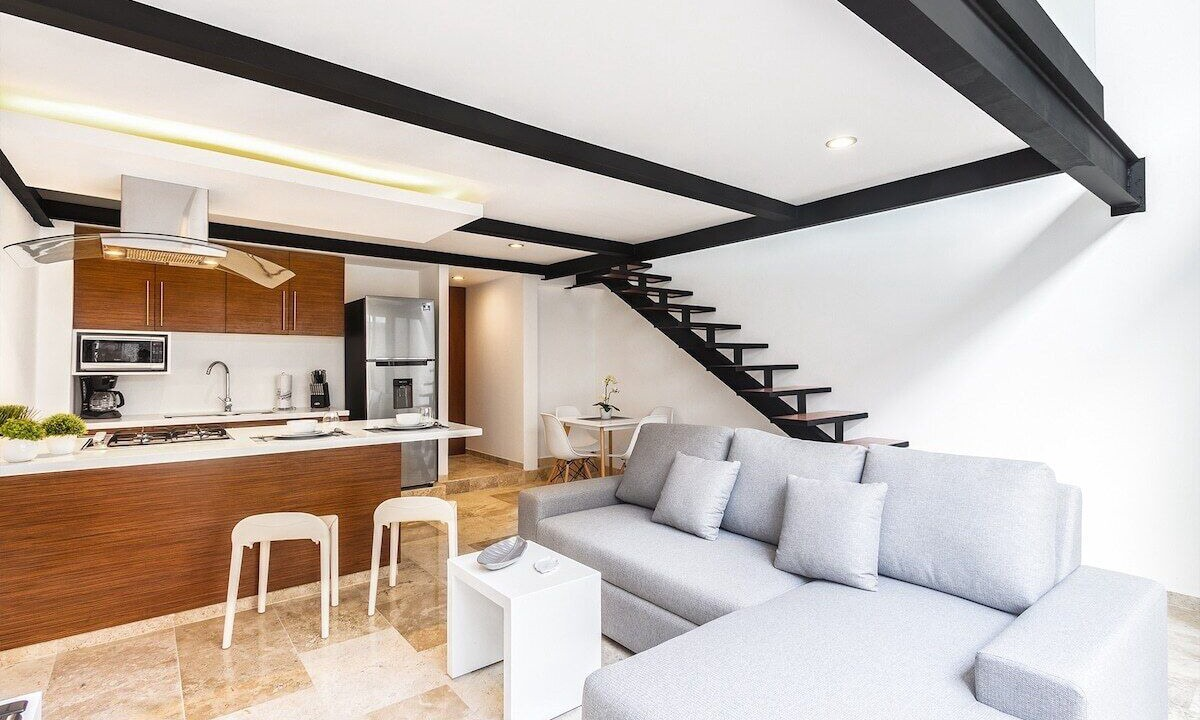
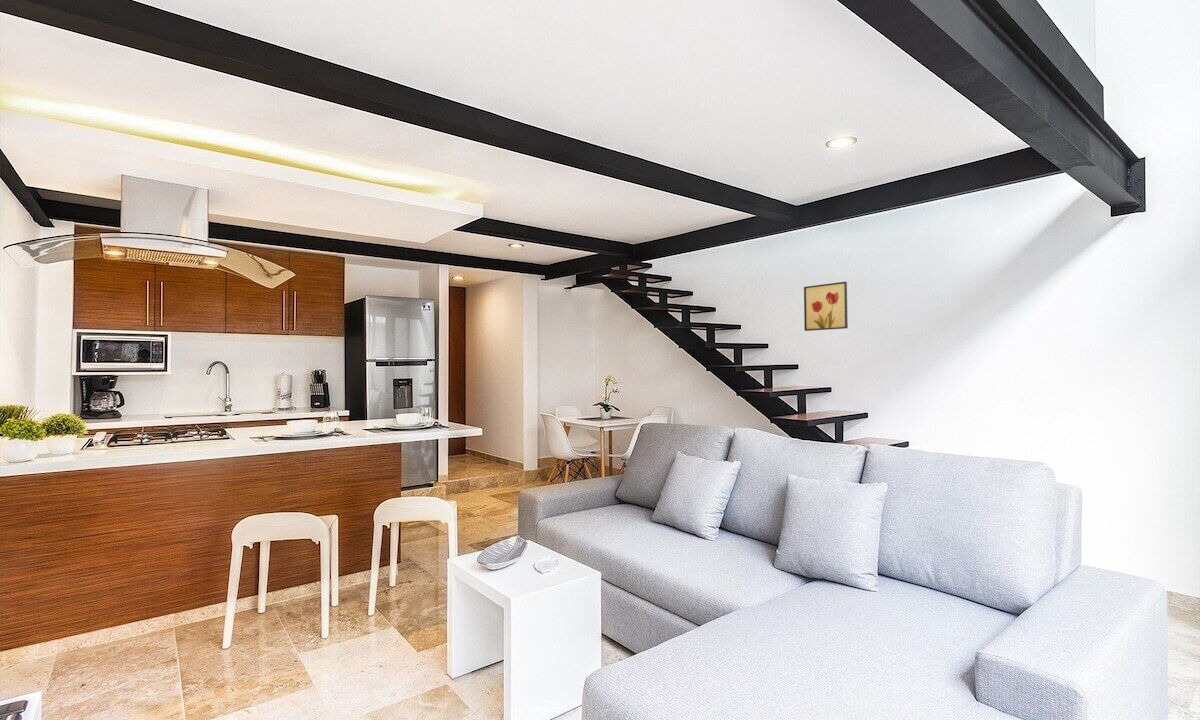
+ wall art (825, 307)
